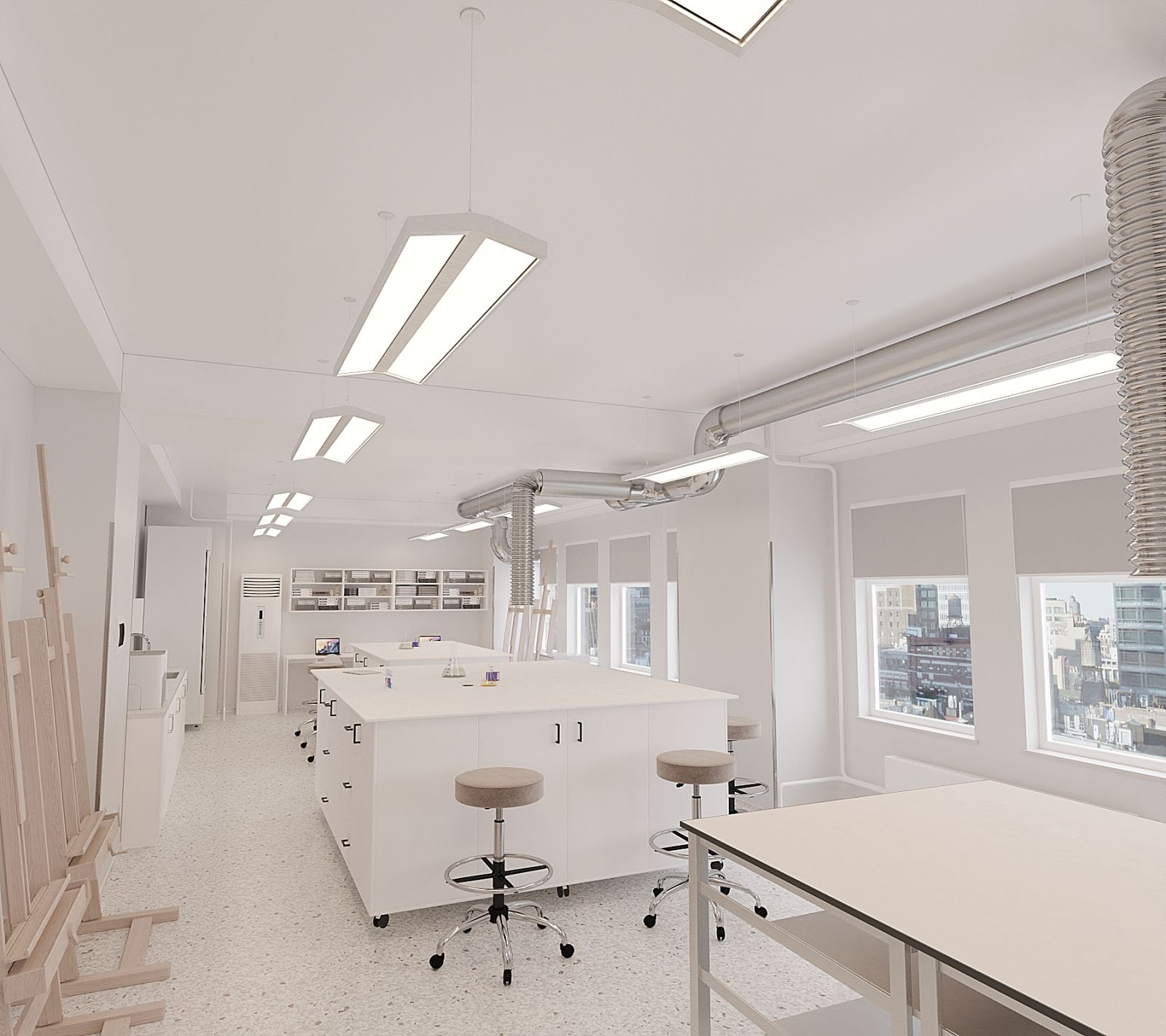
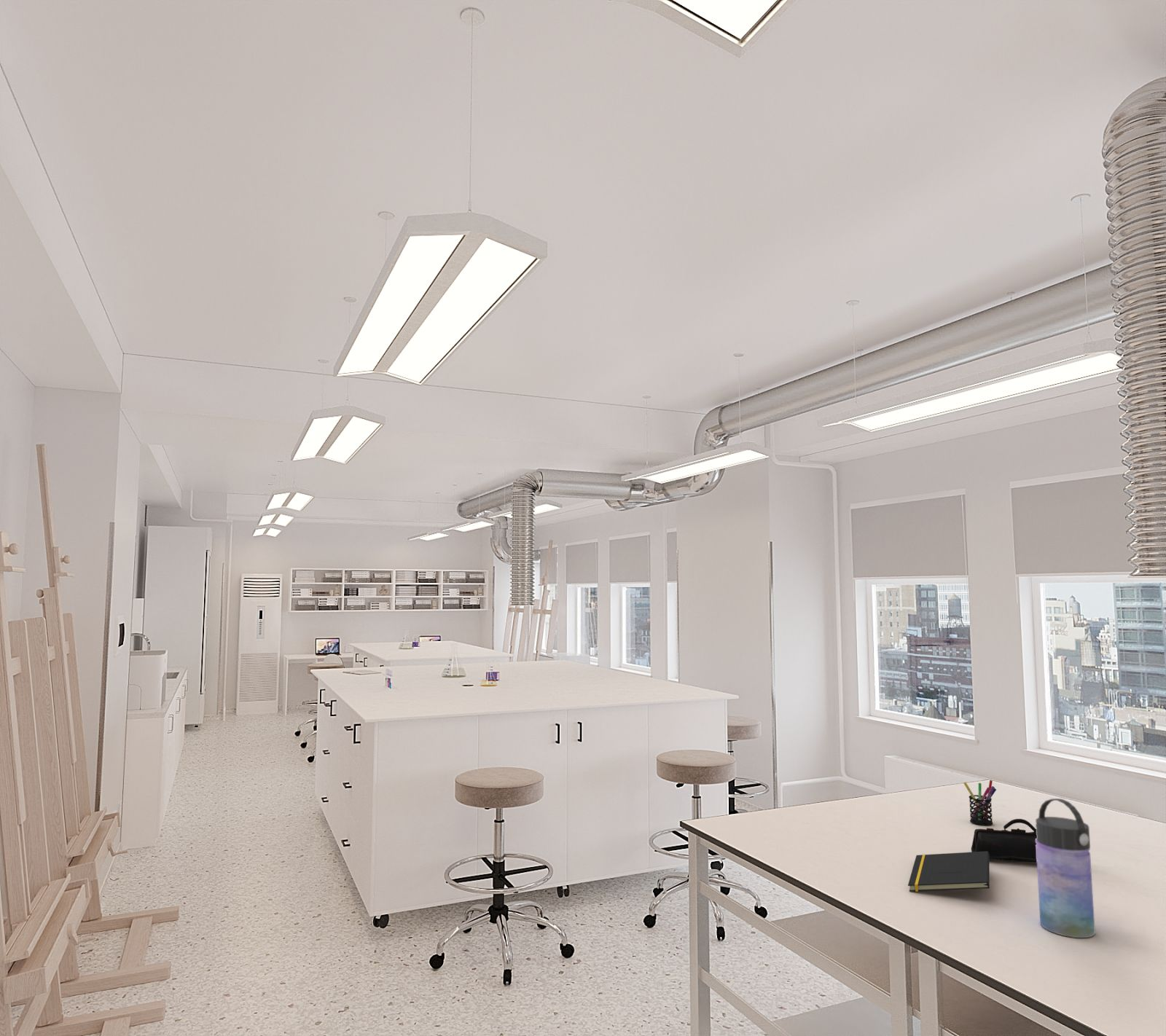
+ water bottle (1063, 863)
+ pencil case (1018, 839)
+ notepad (950, 871)
+ pen holder (981, 800)
